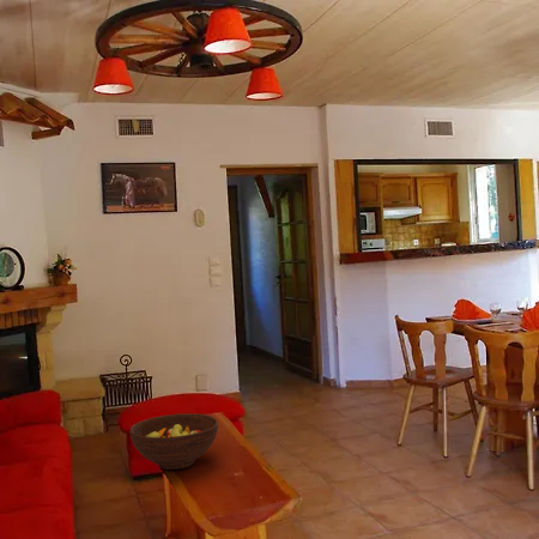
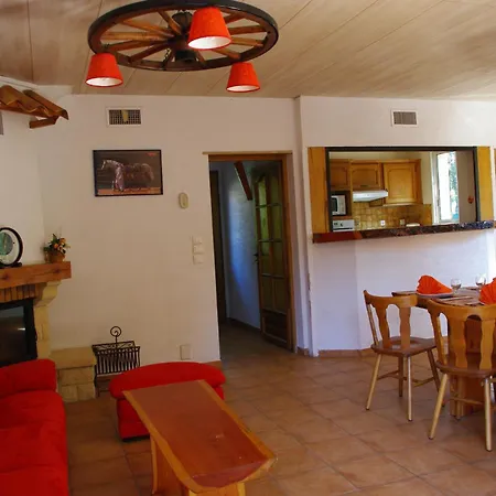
- fruit bowl (175, 444)
